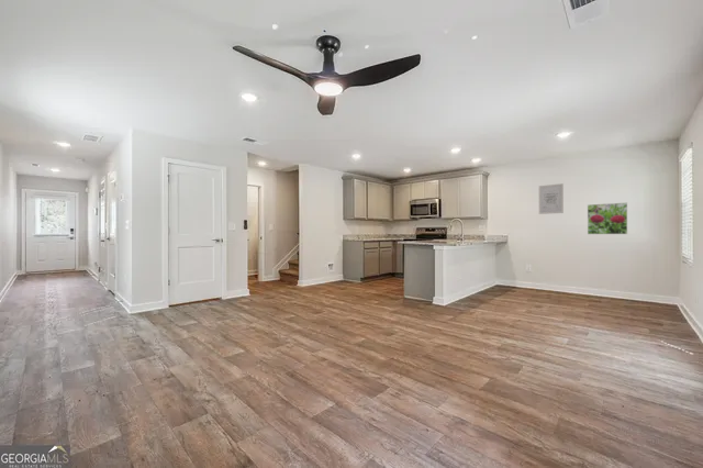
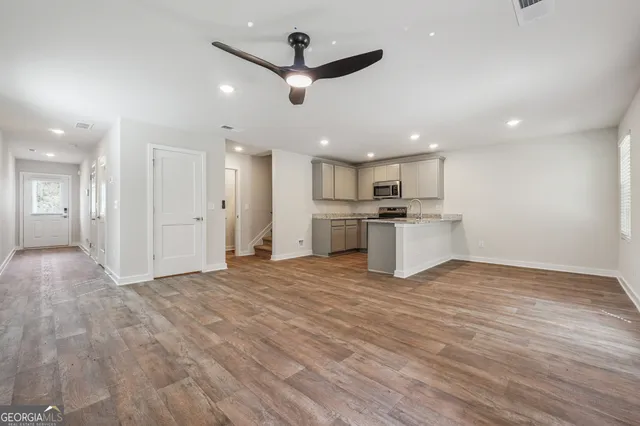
- wall art (550, 199)
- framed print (606, 219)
